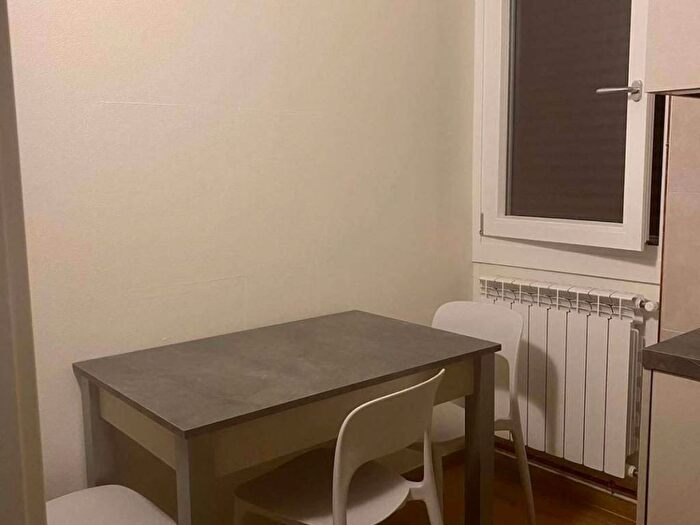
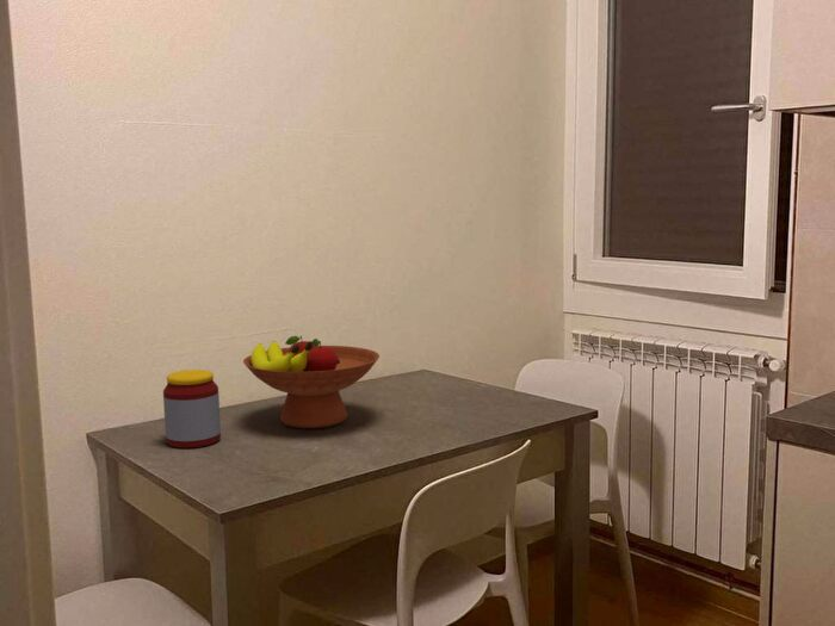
+ fruit bowl (313, 377)
+ jar (191, 407)
